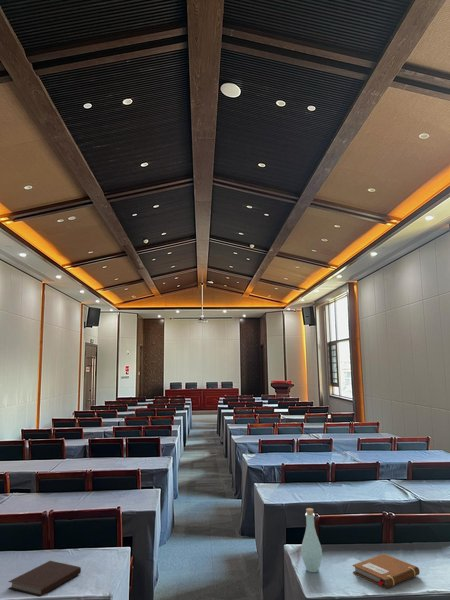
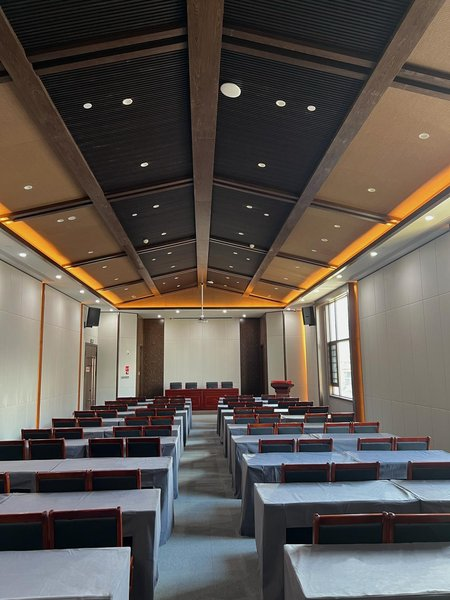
- notebook (385, 570)
- notebook (45, 577)
- bottle (311, 539)
